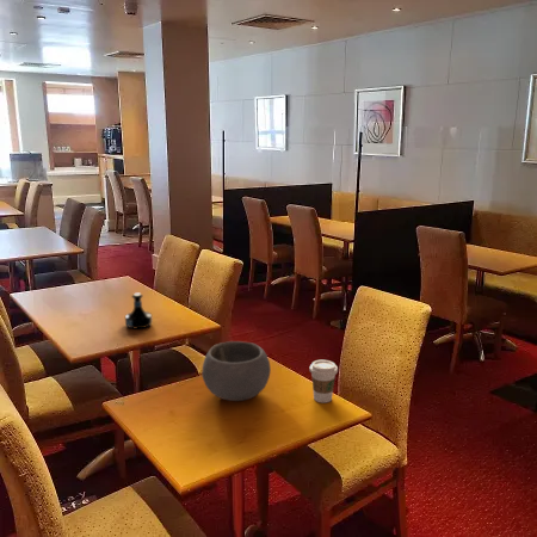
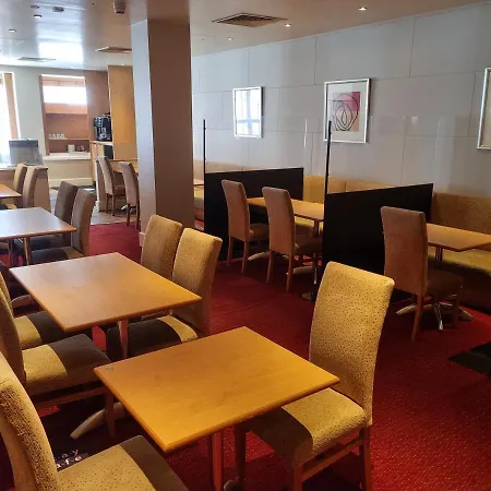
- coffee cup (322, 381)
- bowl (236, 372)
- tequila bottle (137, 309)
